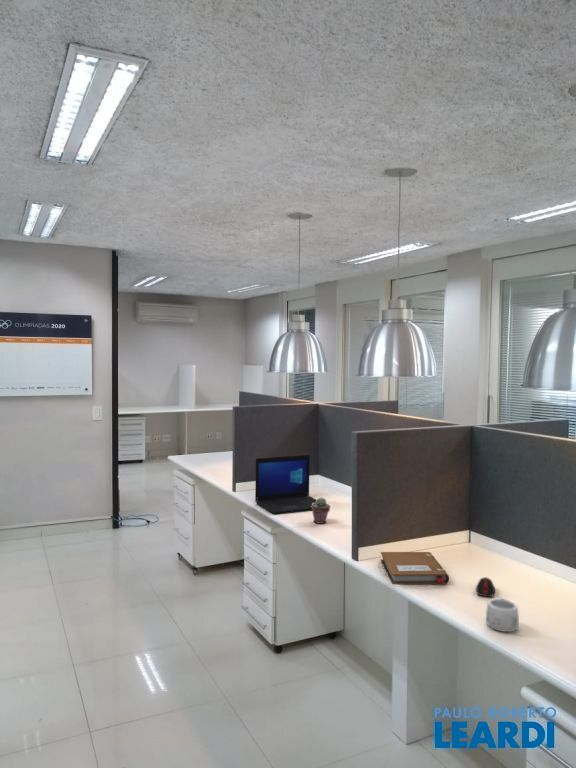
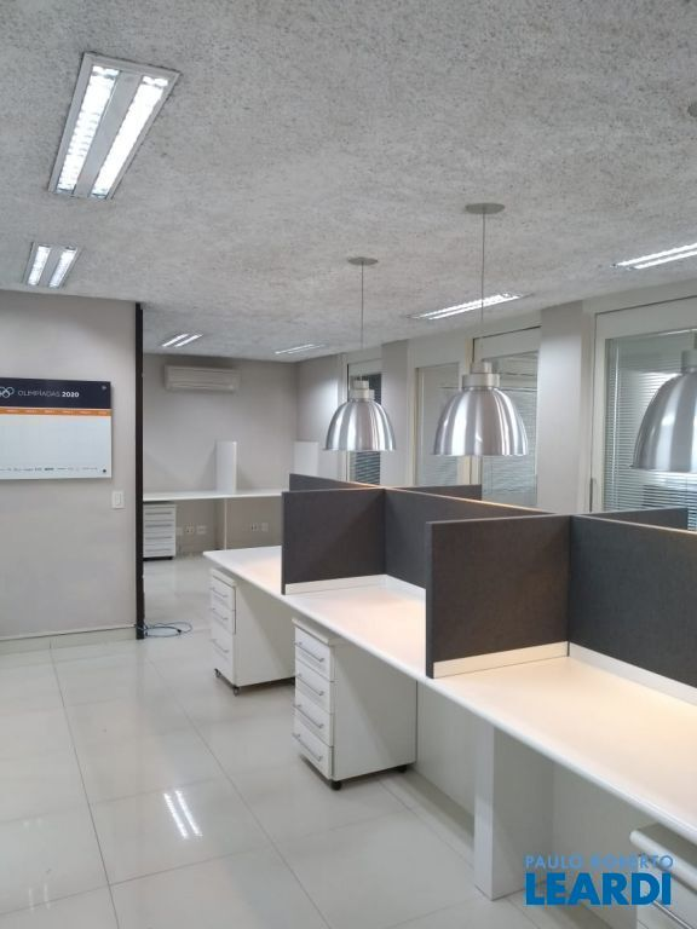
- mug (500, 612)
- notebook (413, 567)
- computer mouse (485, 585)
- laptop (291, 483)
- potted succulent (320, 509)
